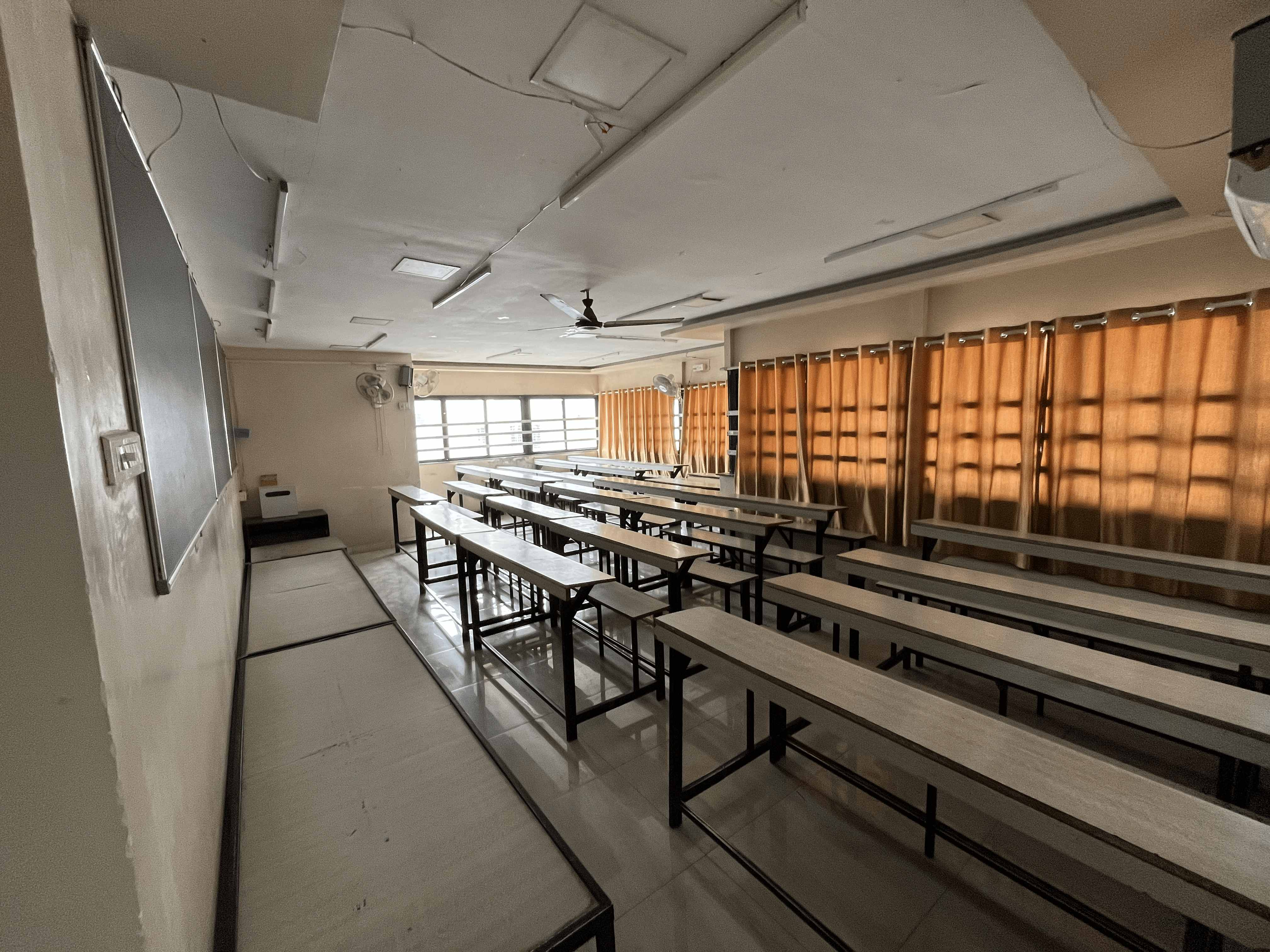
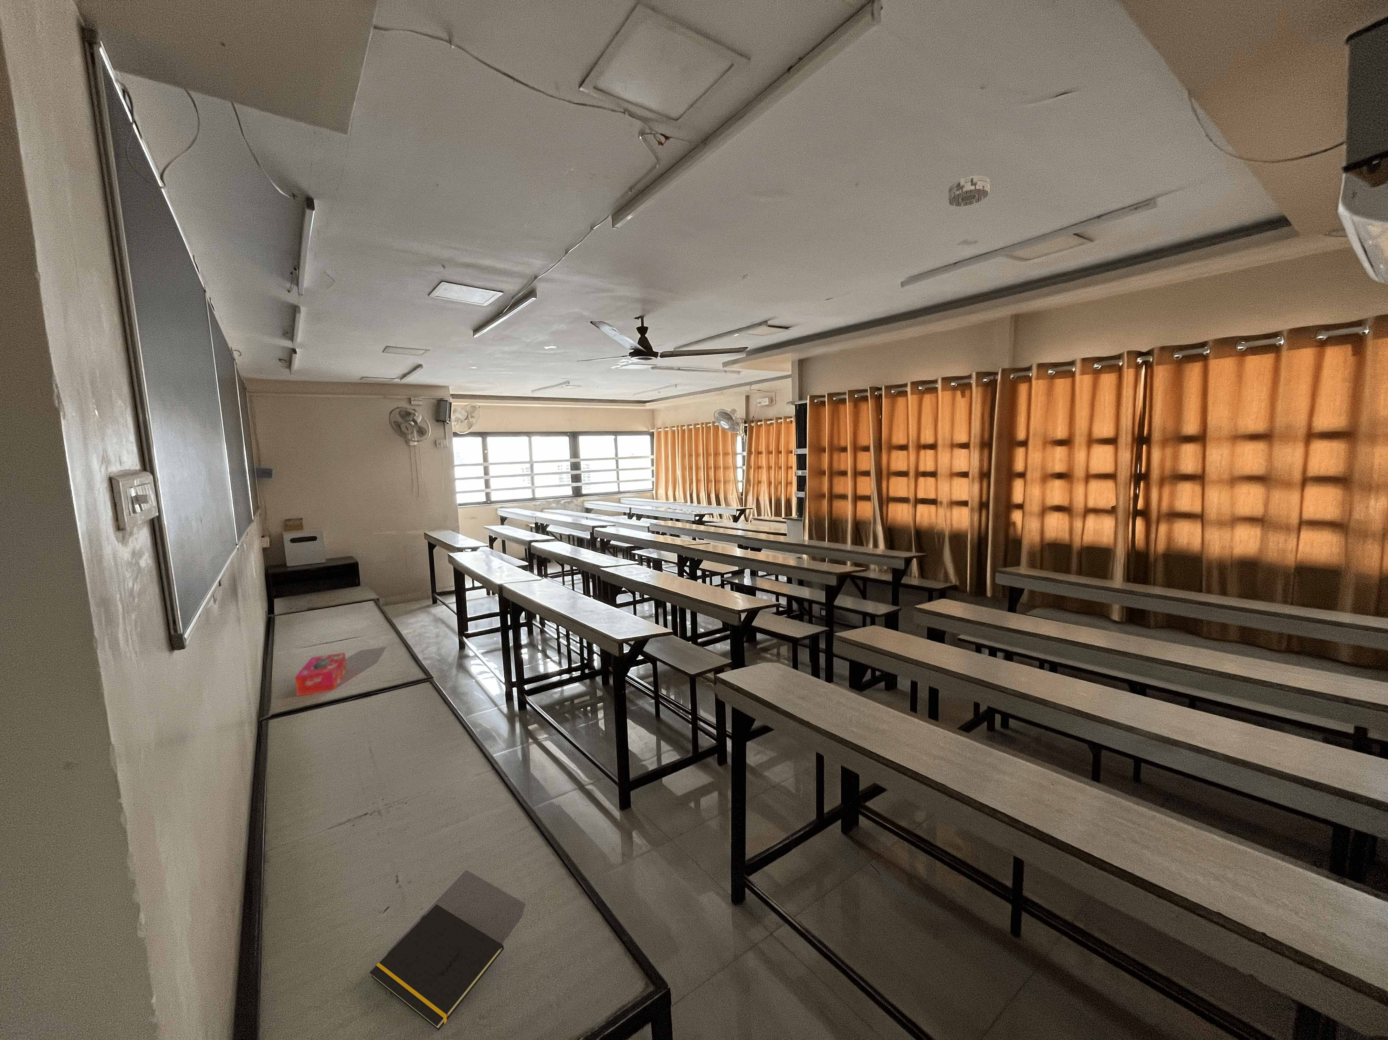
+ tissue box (322, 673)
+ smoke detector (968, 190)
+ notepad (437, 960)
